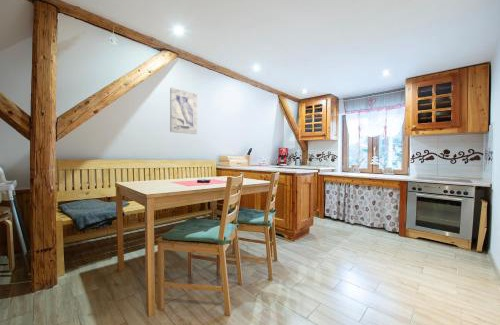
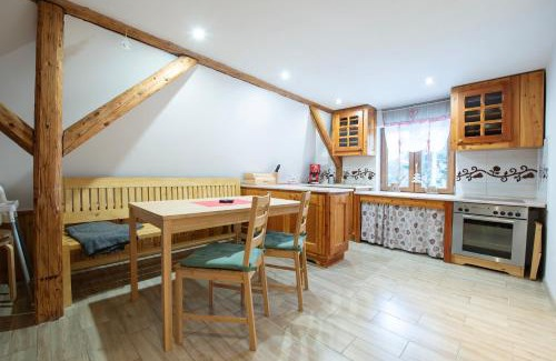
- wall art (184, 112)
